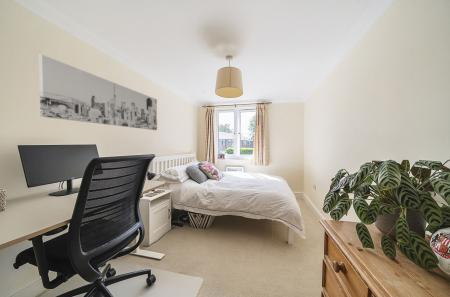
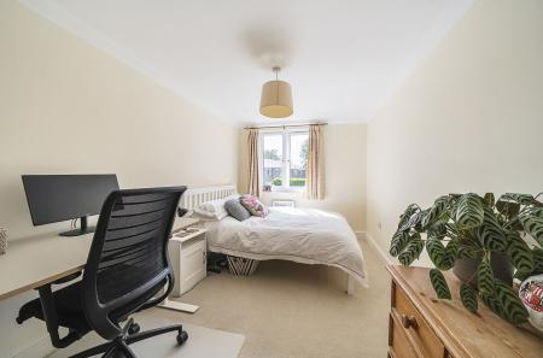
- wall art (117, 105)
